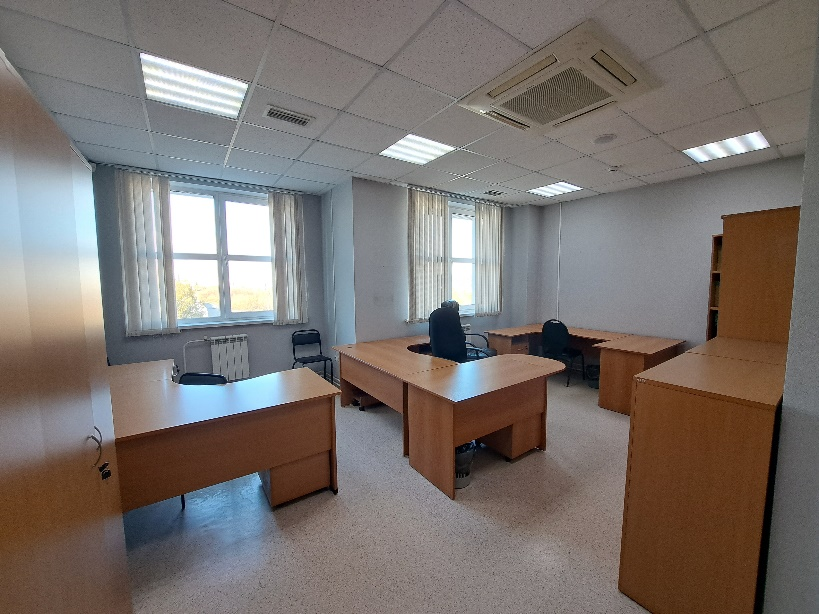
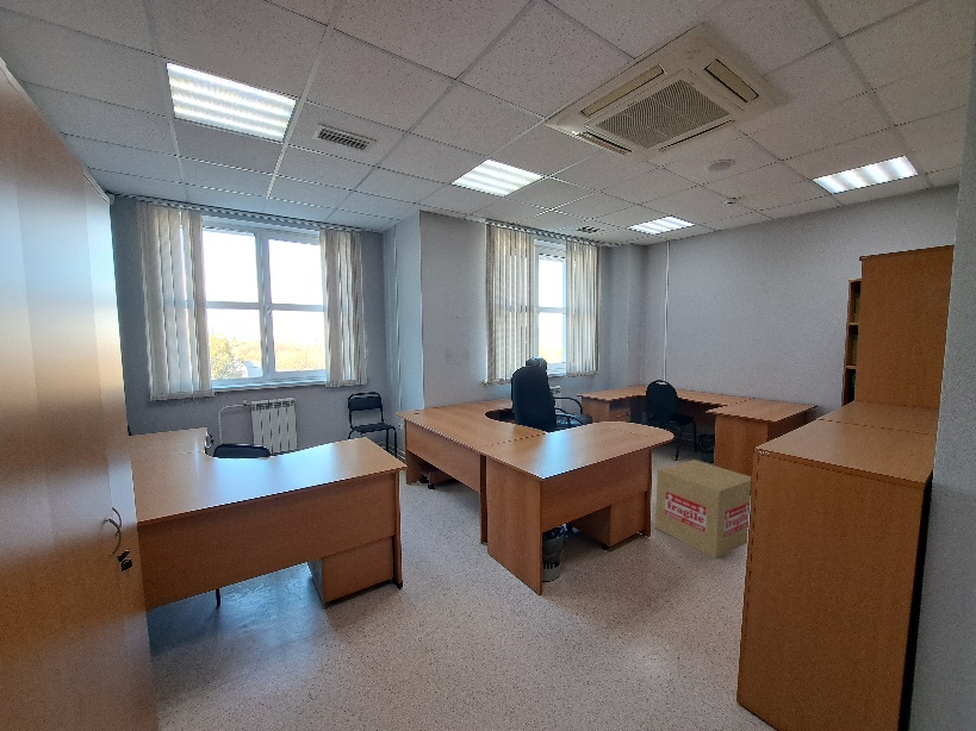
+ cardboard box (703, 504)
